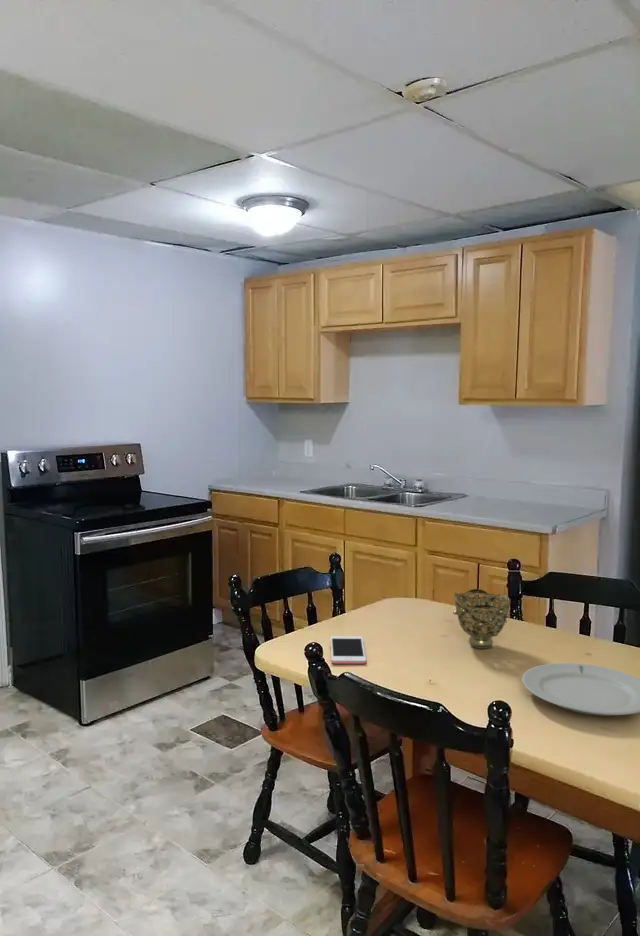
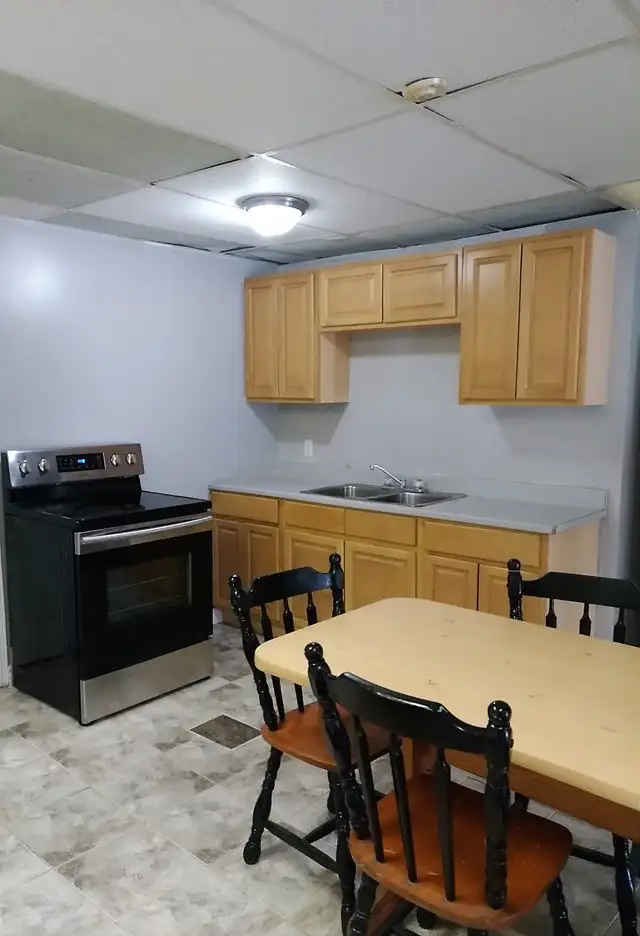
- chinaware (586, 691)
- decorative bowl (481, 620)
- cell phone (347, 649)
